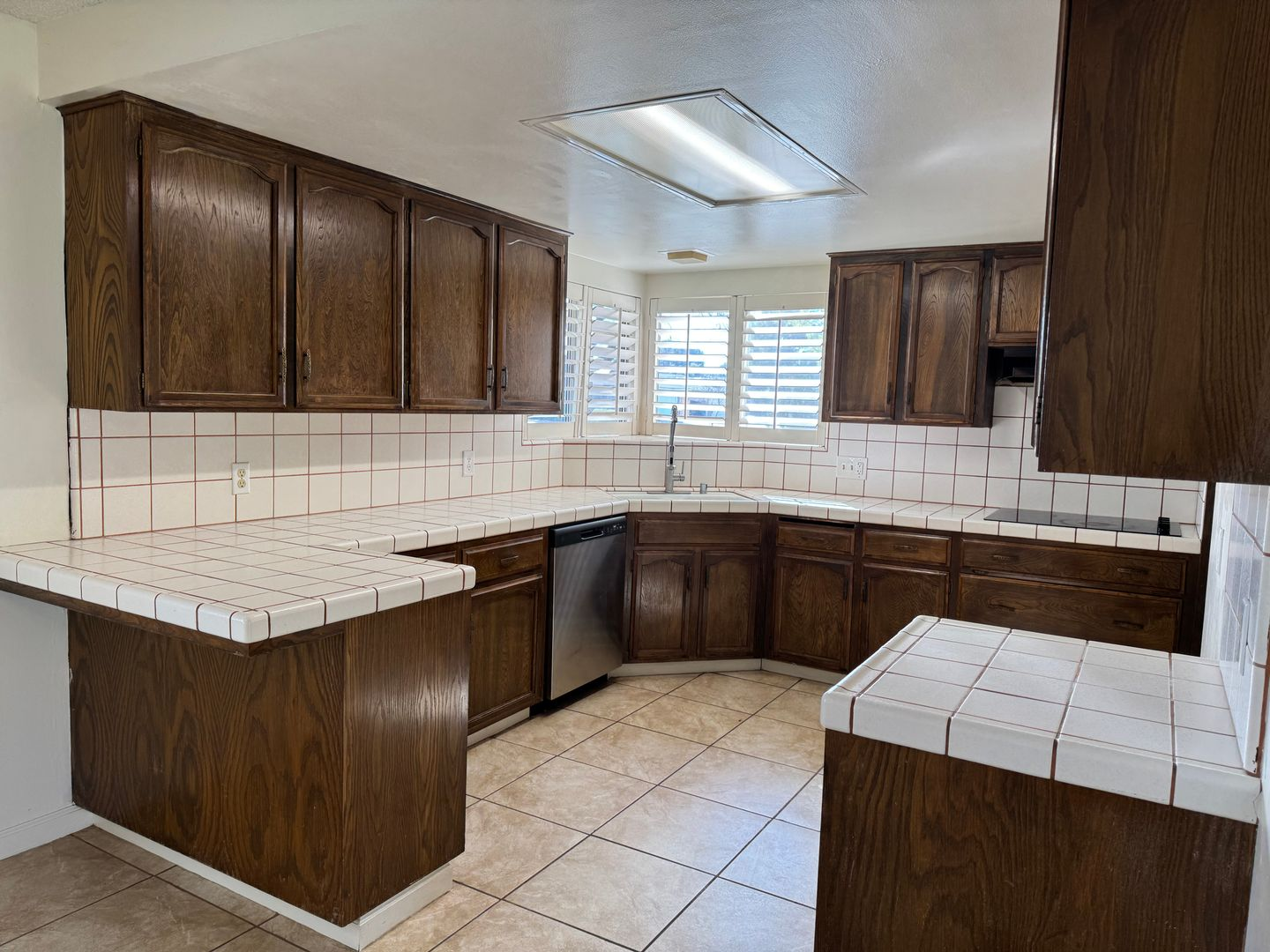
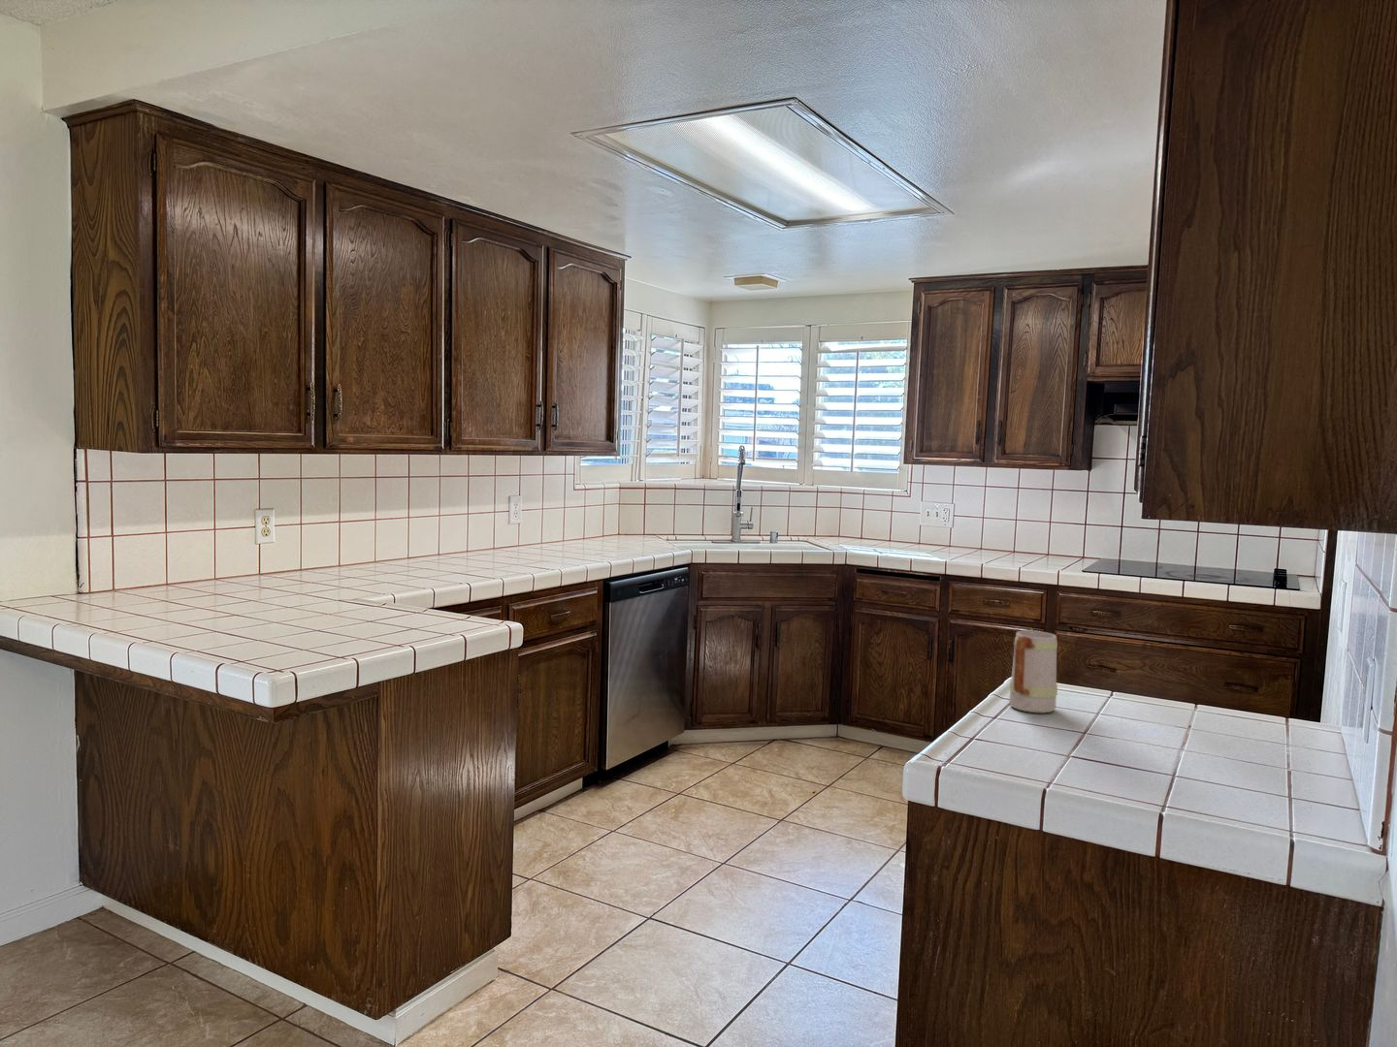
+ mug (1030, 671)
